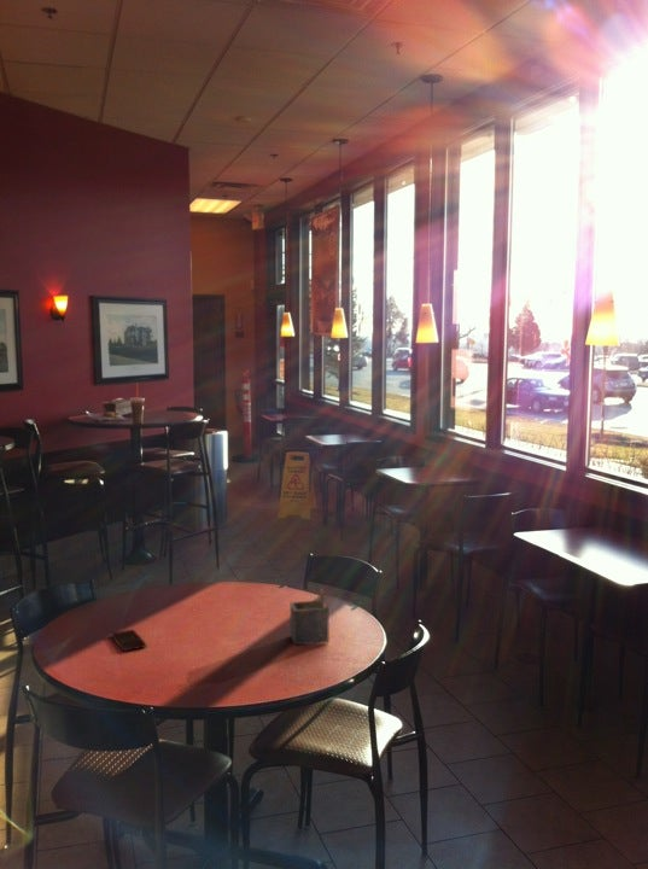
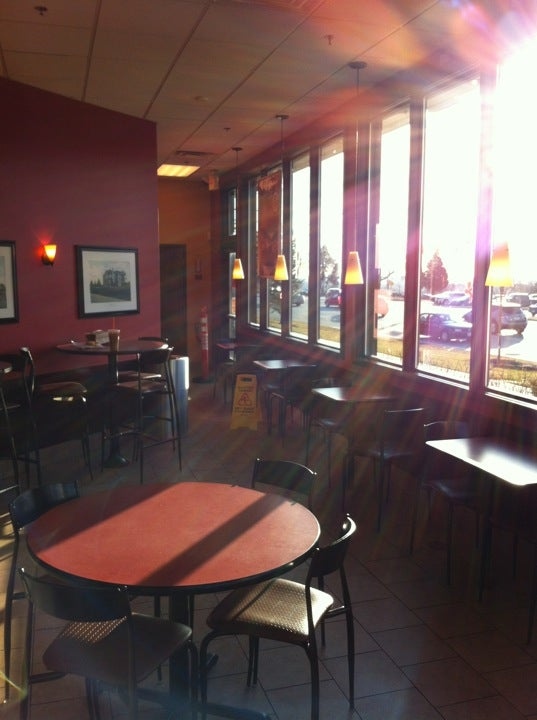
- smartphone (128, 640)
- napkin holder (309, 616)
